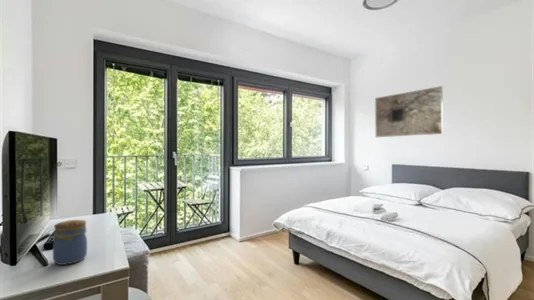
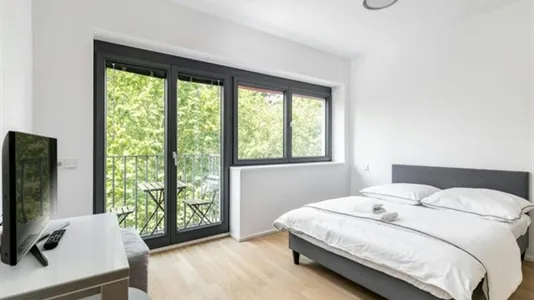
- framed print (405, 114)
- jar (71, 240)
